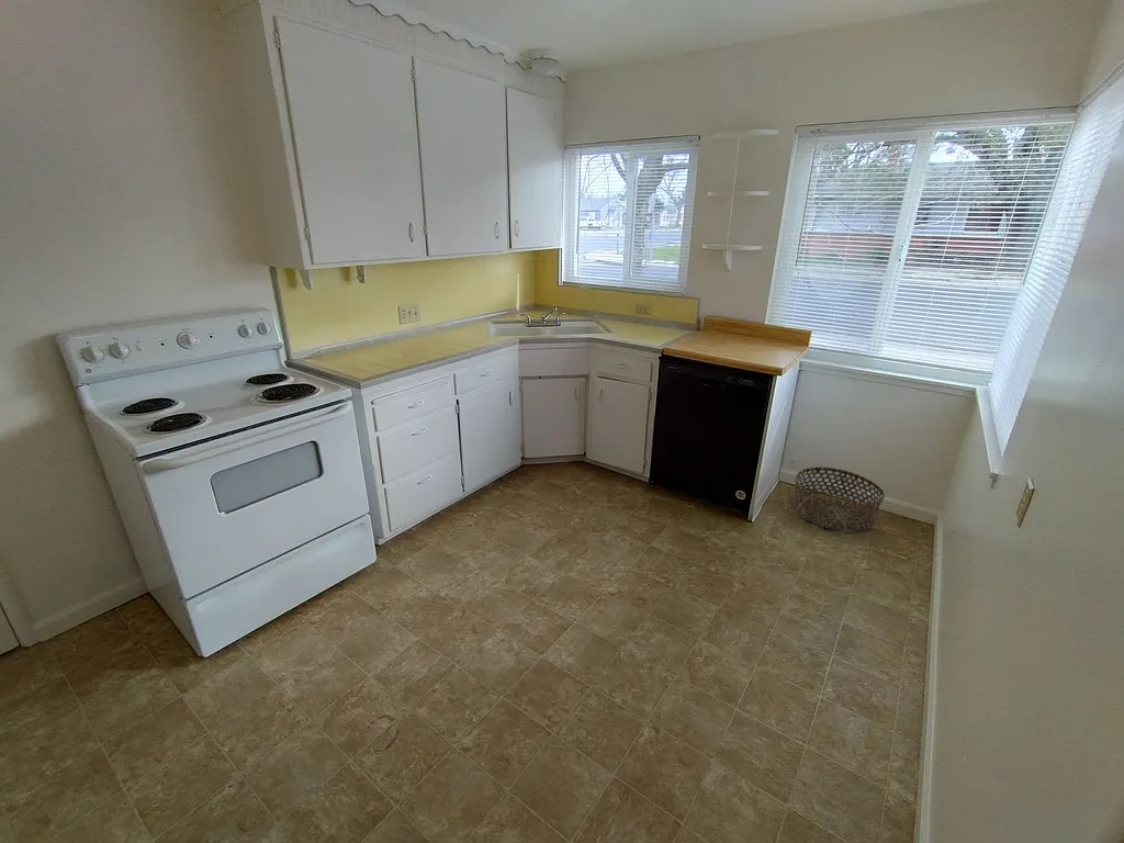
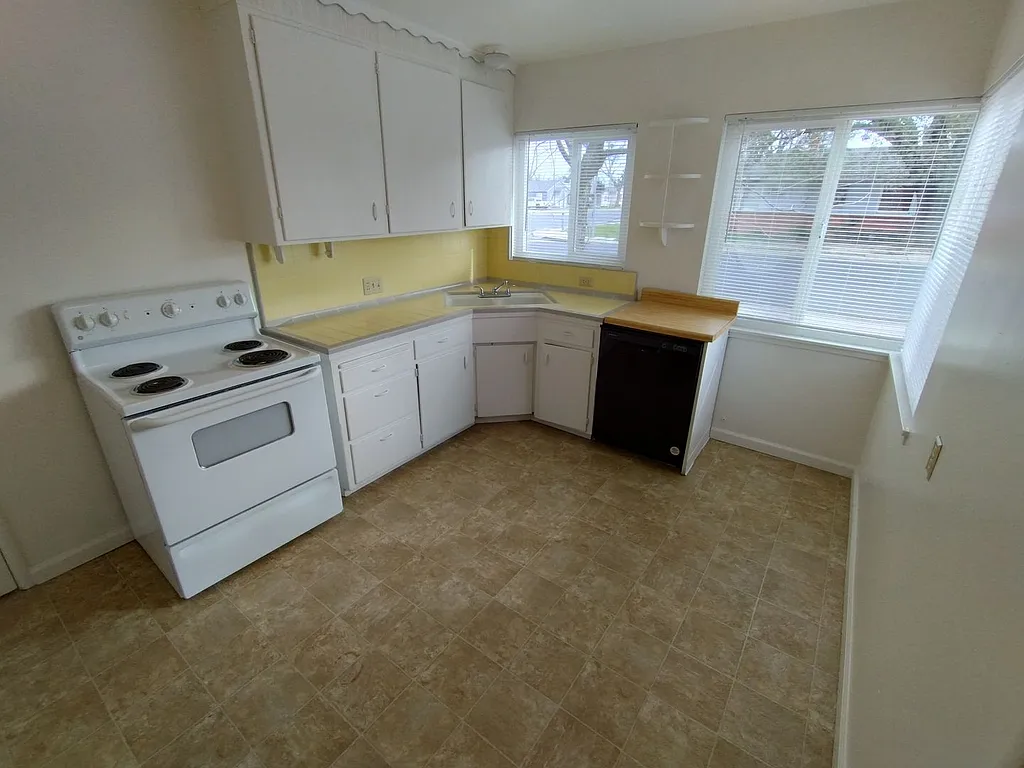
- basket (835, 498)
